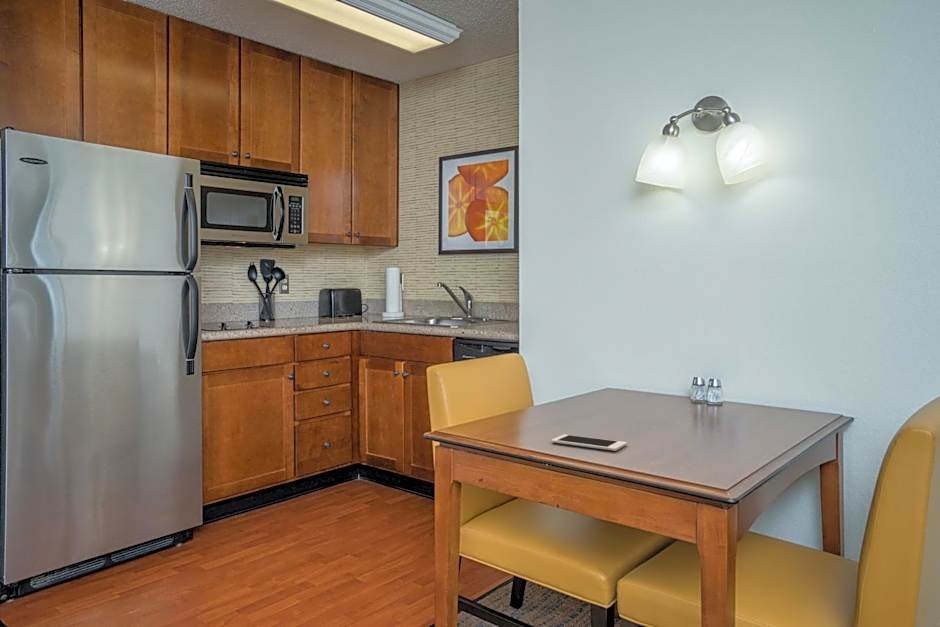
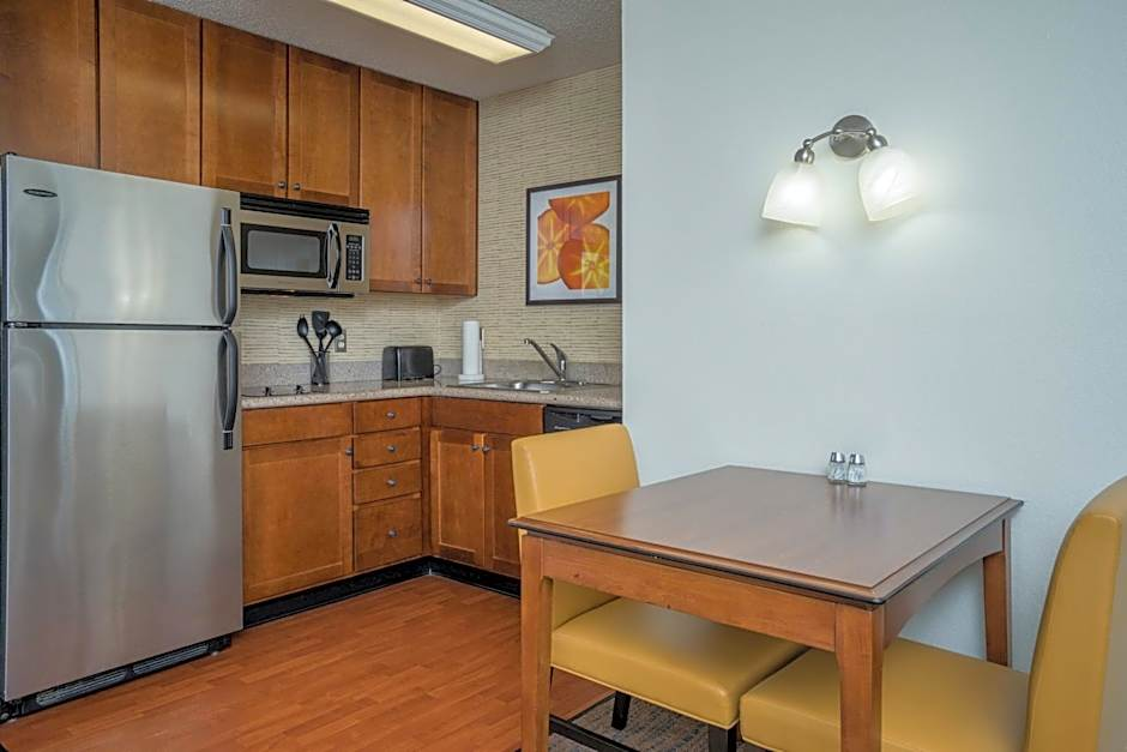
- cell phone (588, 442)
